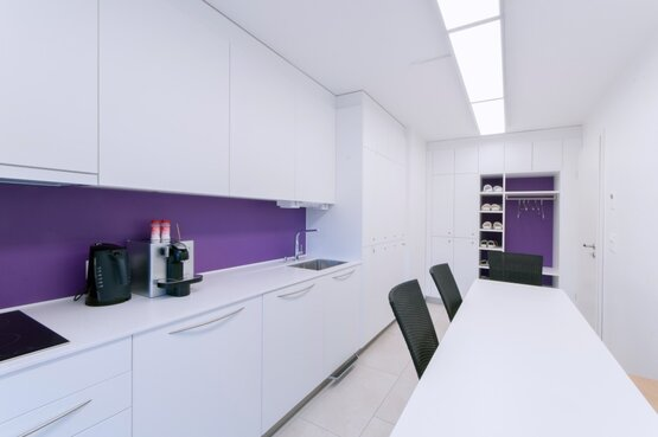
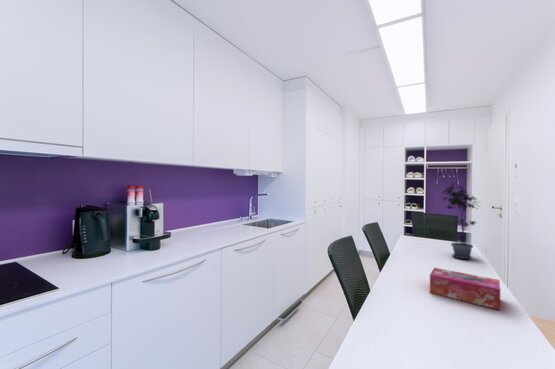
+ tissue box (463, 286)
+ potted plant (460, 219)
